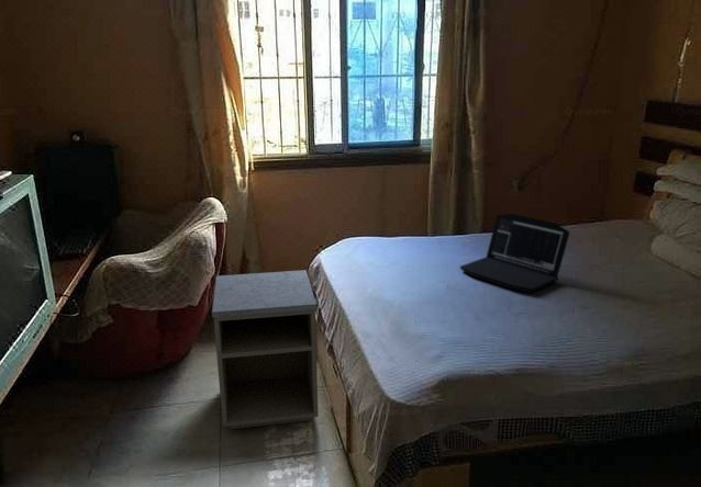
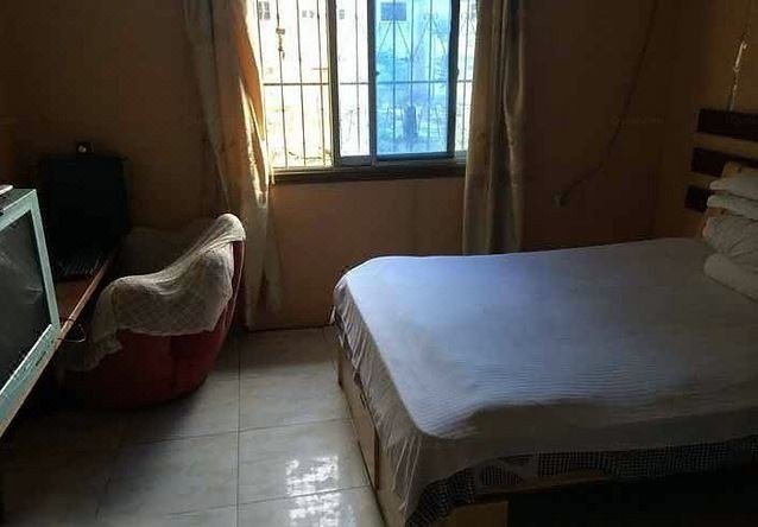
- laptop (512, 249)
- nightstand (266, 349)
